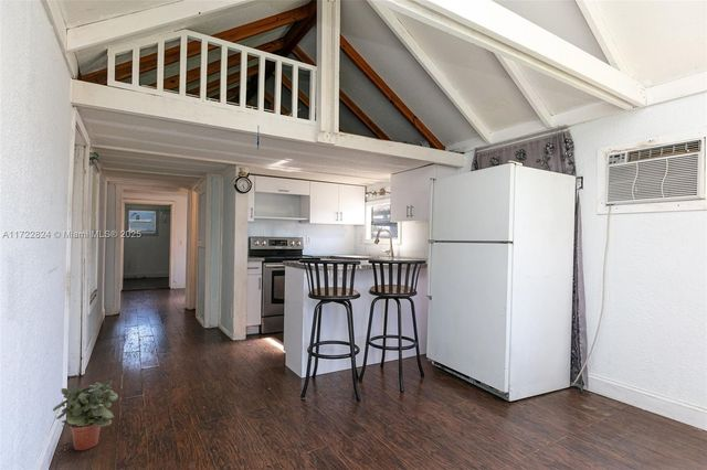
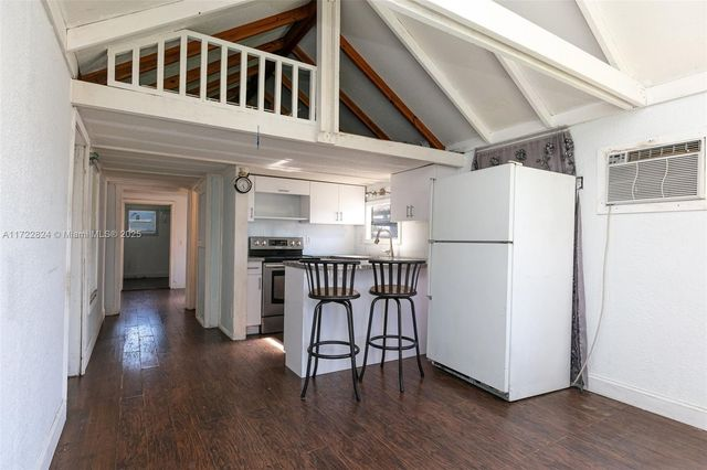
- potted plant (86, 414)
